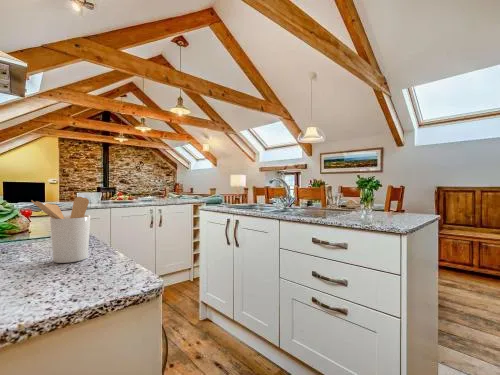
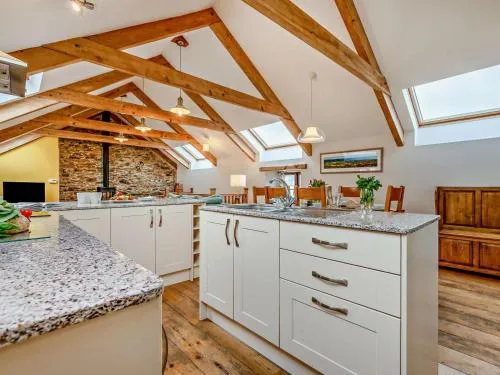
- utensil holder (61, 228)
